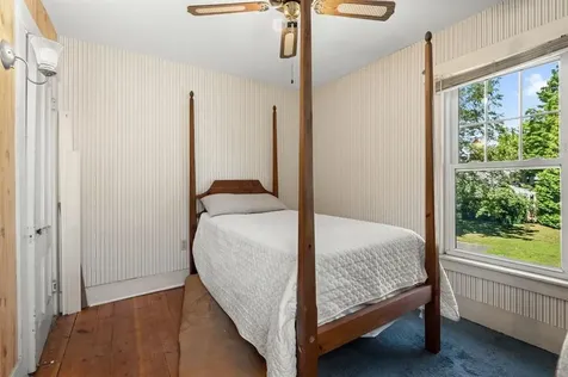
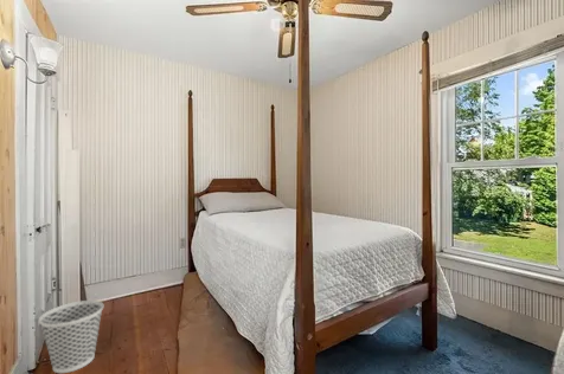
+ wastebasket (73, 336)
